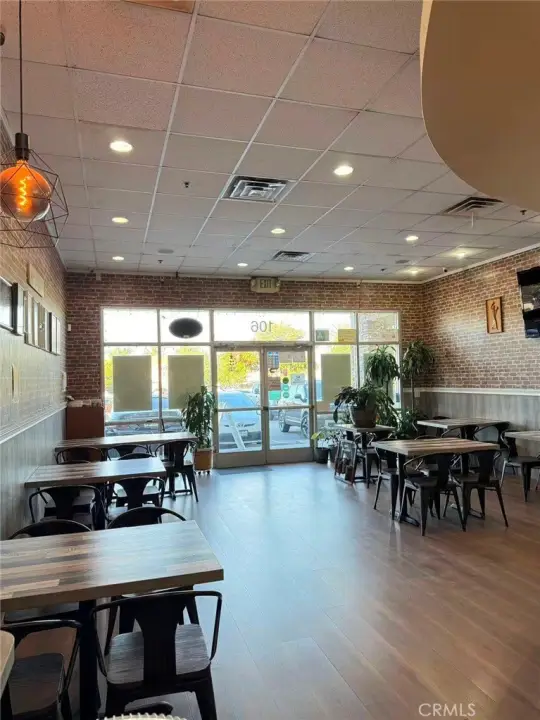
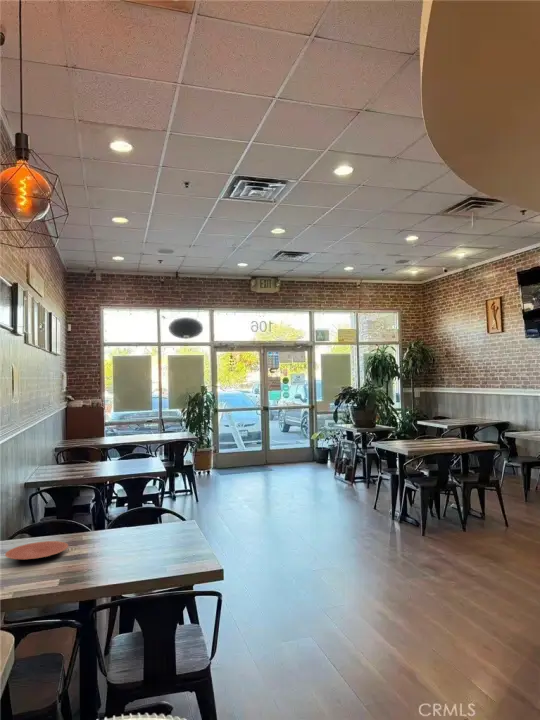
+ plate (37, 552)
